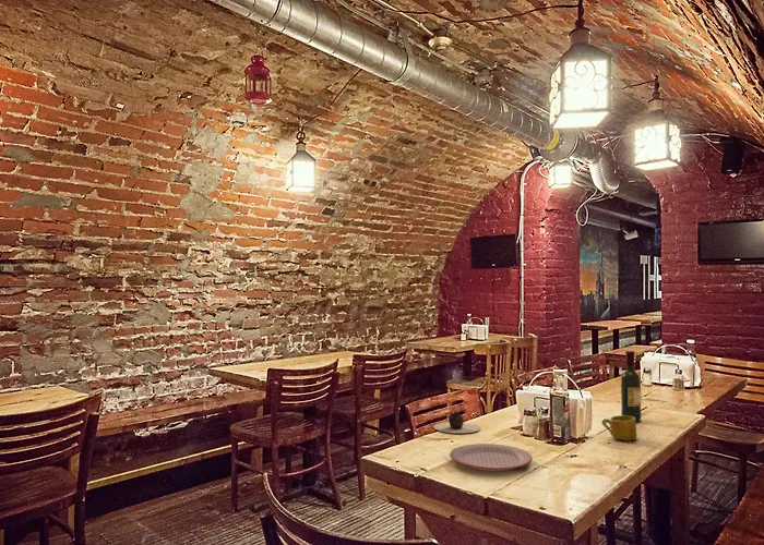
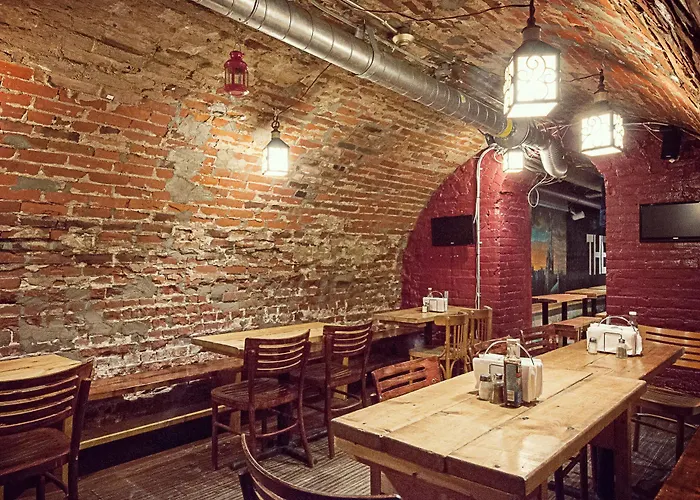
- plate (490, 458)
- teapot (456, 416)
- mug (619, 427)
- wine bottle (631, 385)
